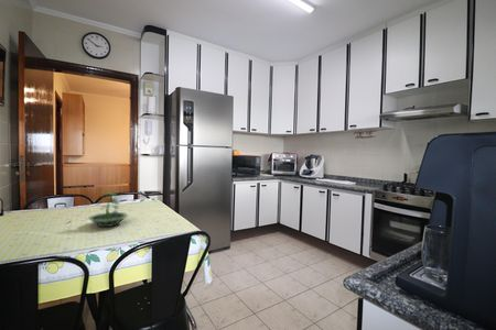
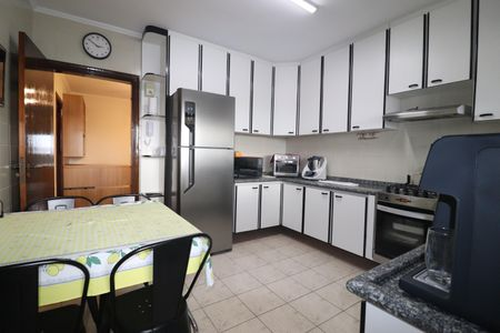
- terrarium (107, 198)
